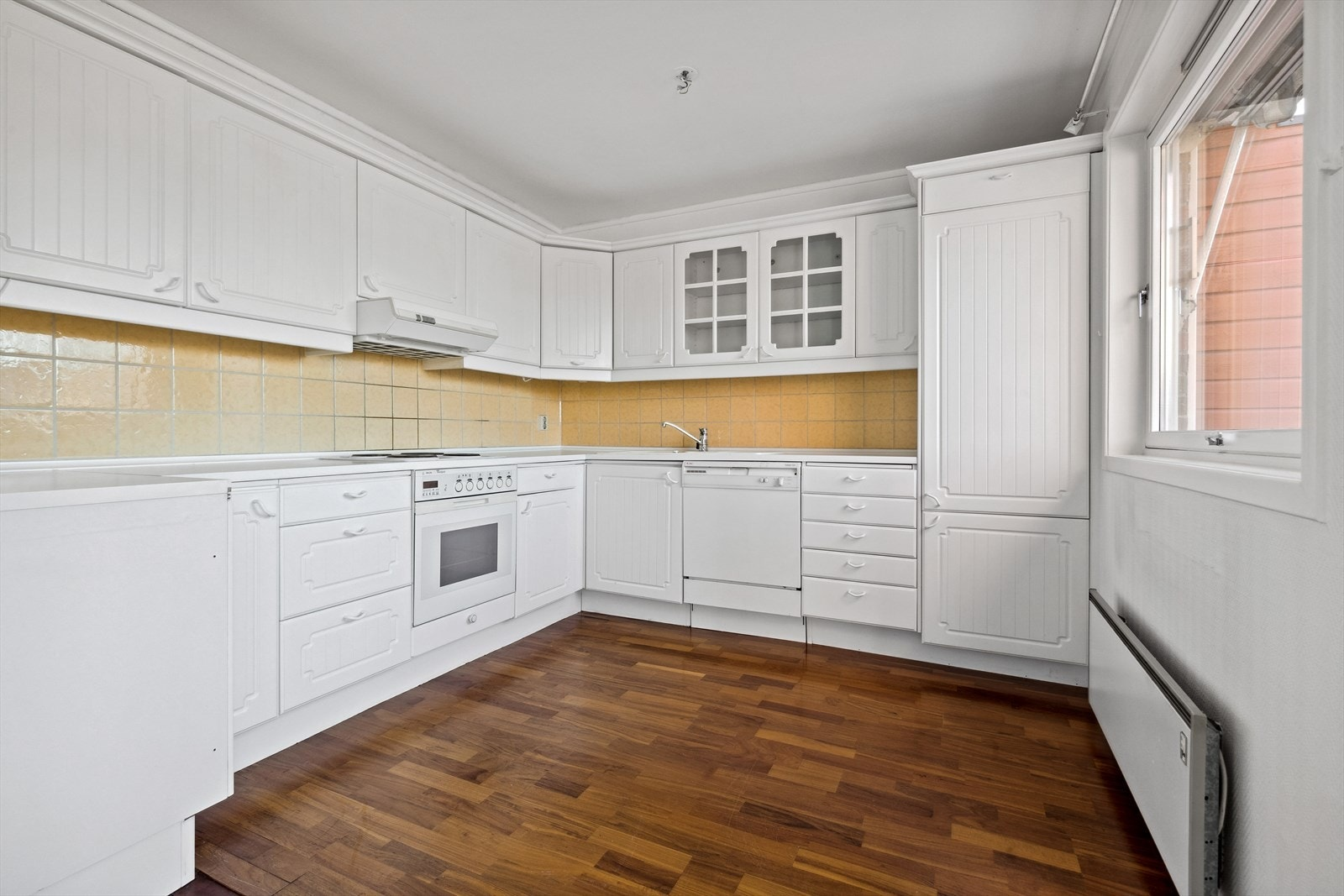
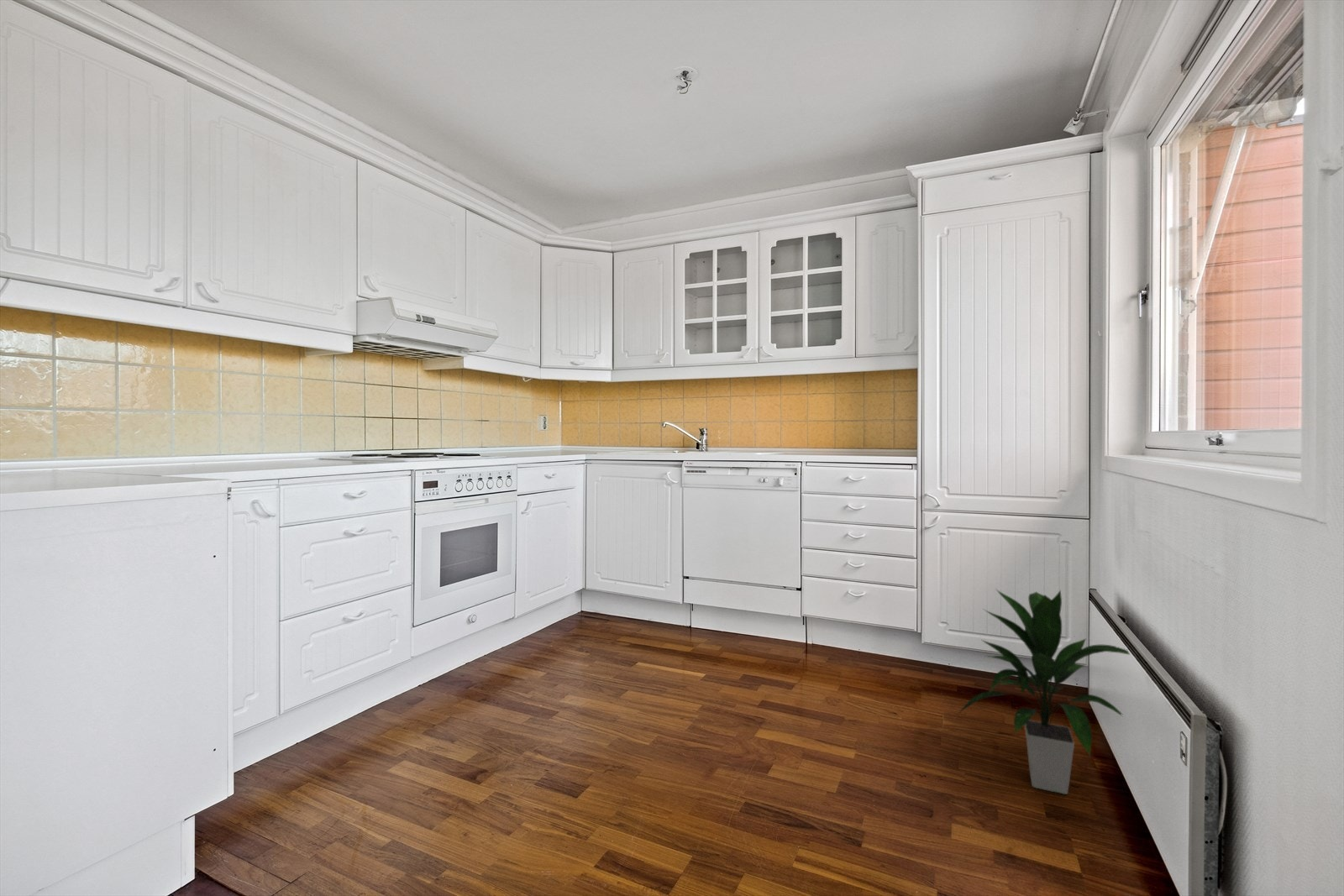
+ indoor plant (1041, 682)
